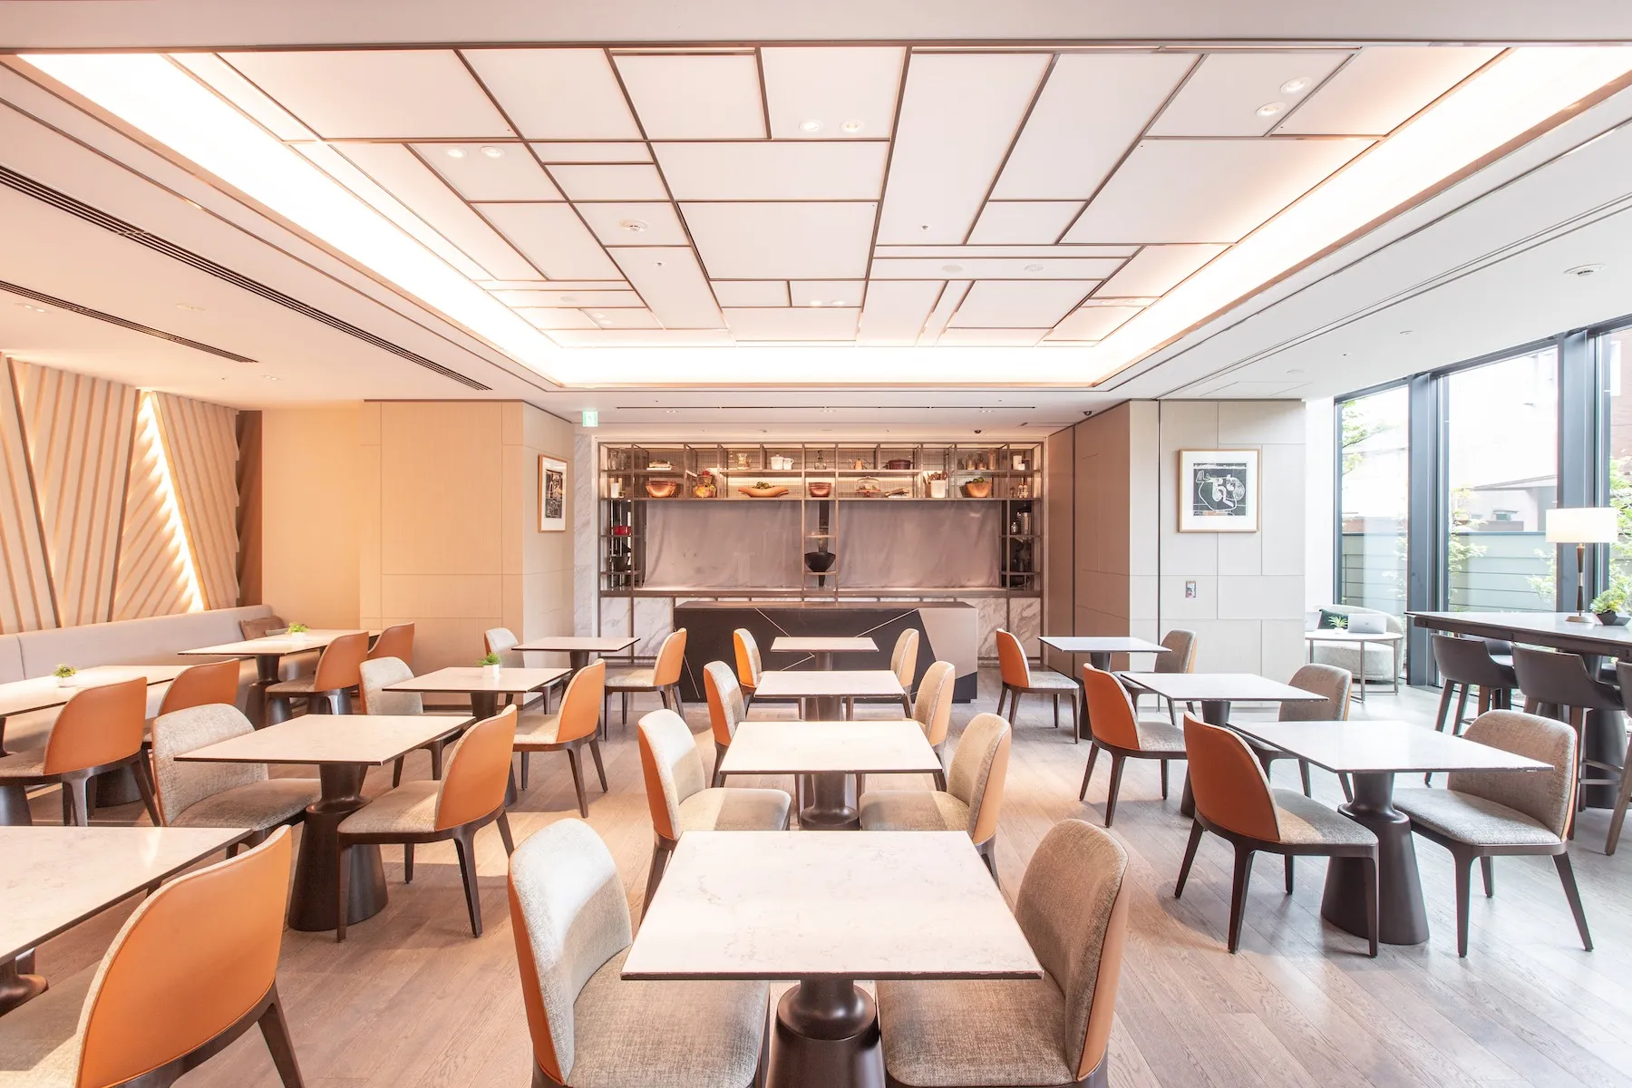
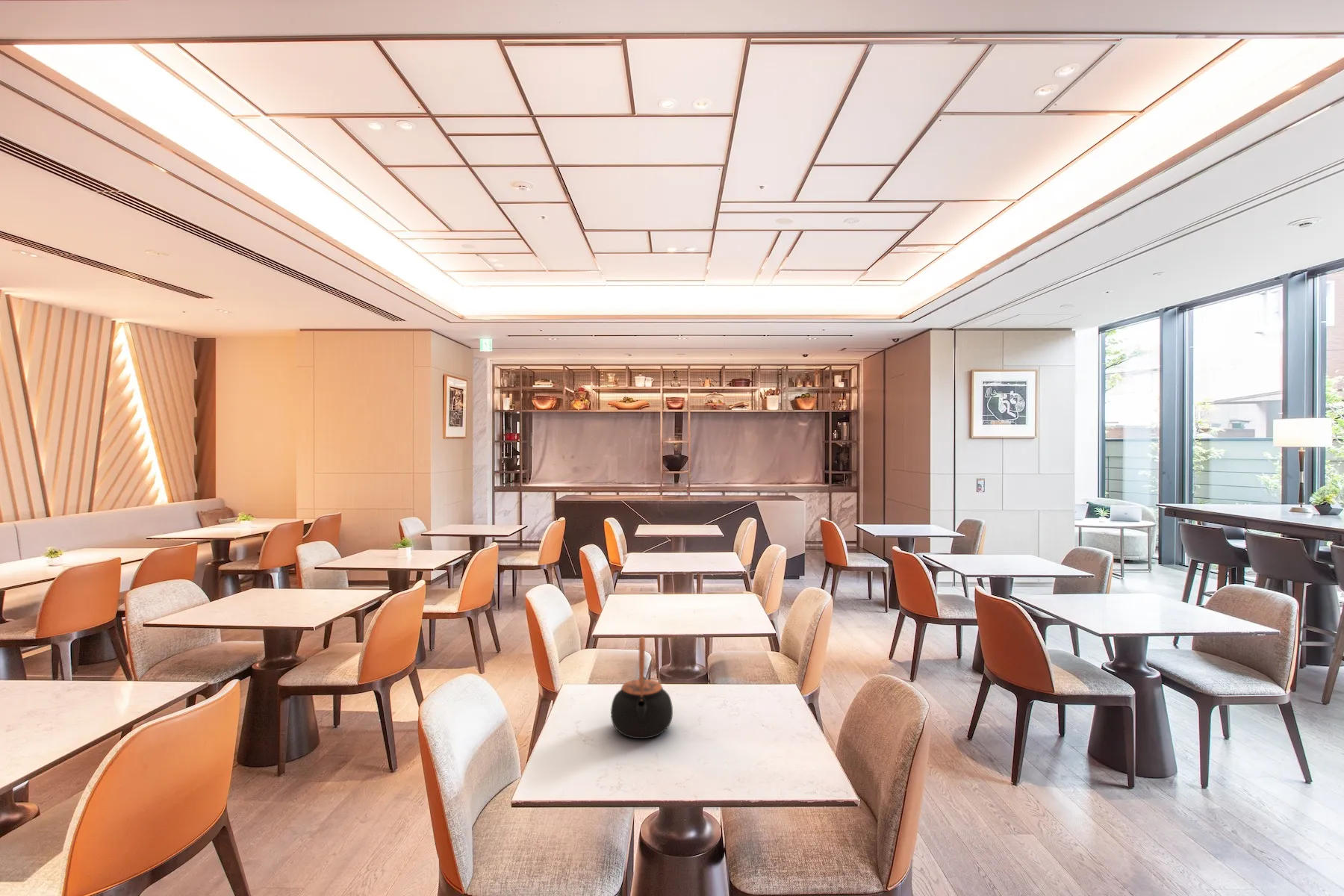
+ teapot (641, 685)
